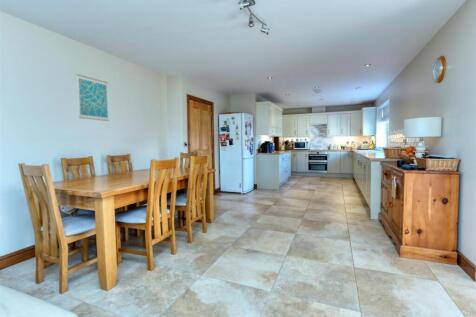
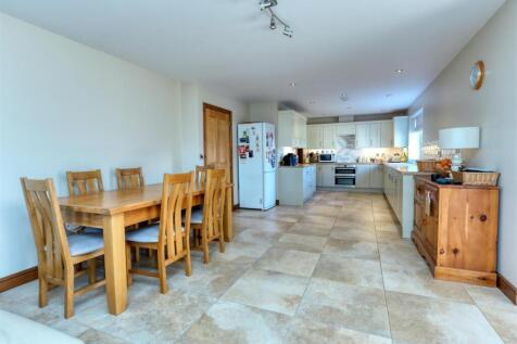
- wall art (94, 99)
